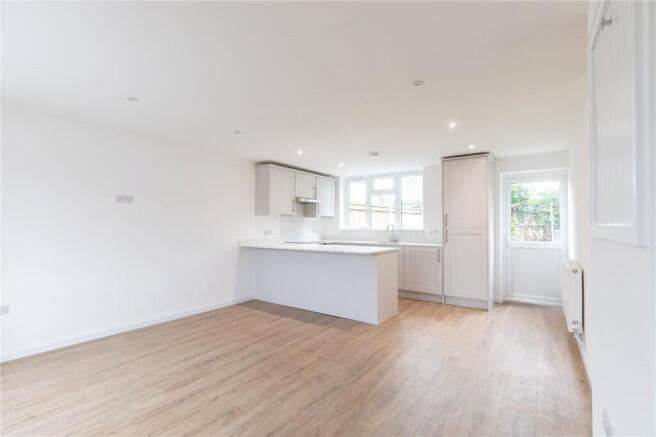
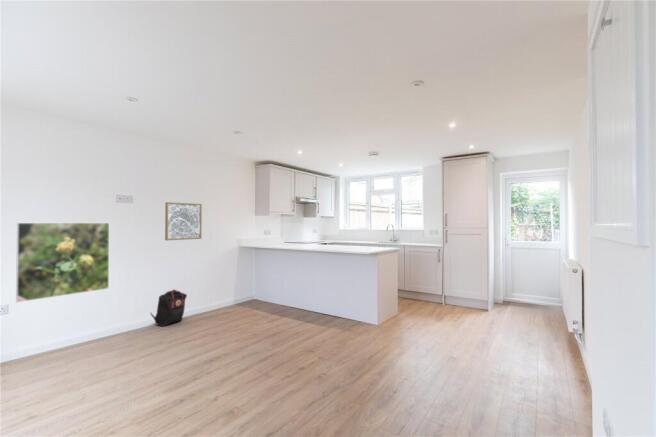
+ wall art (184, 221)
+ backpack (169, 306)
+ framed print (67, 258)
